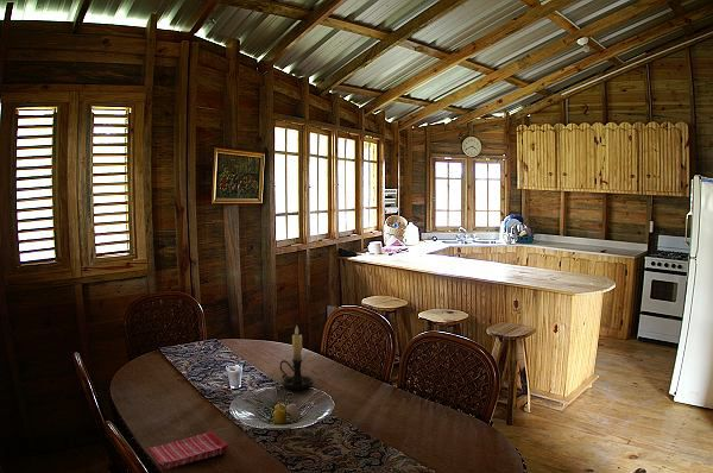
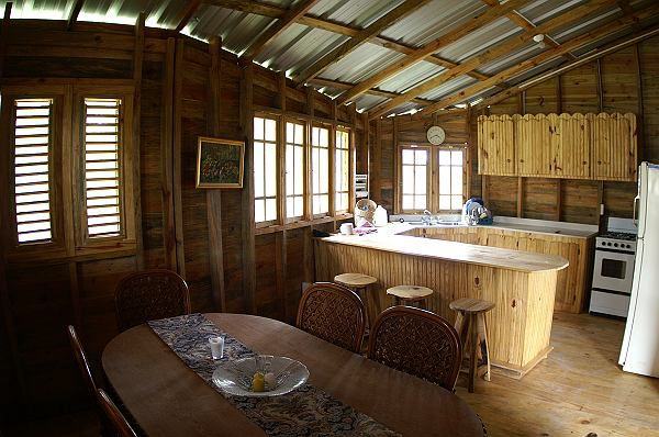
- candle holder (294, 354)
- dish towel (188, 448)
